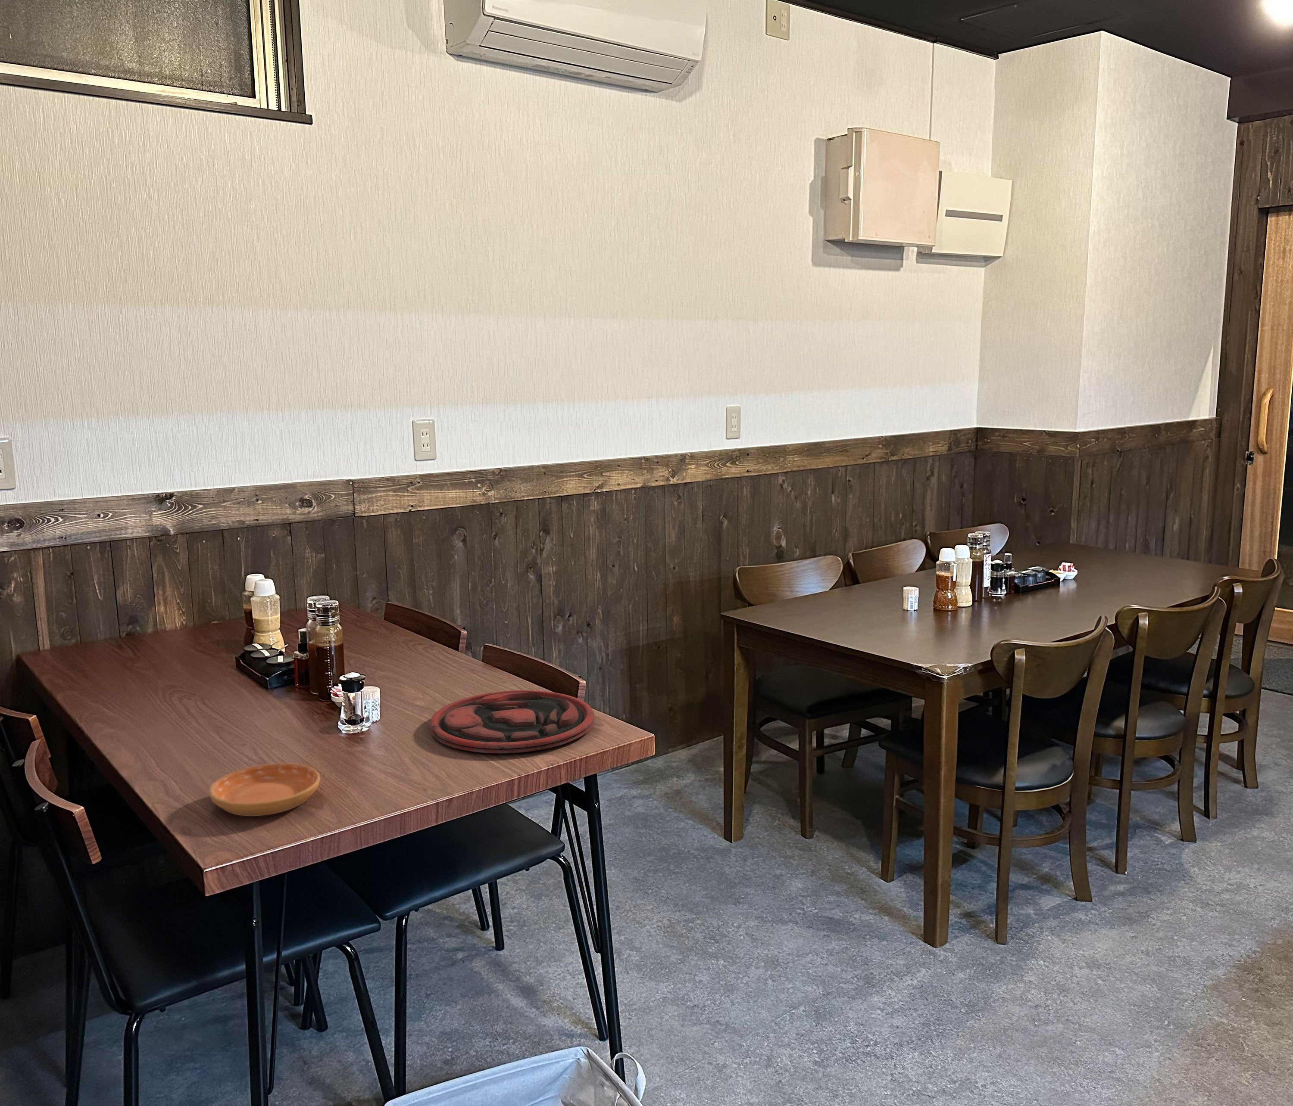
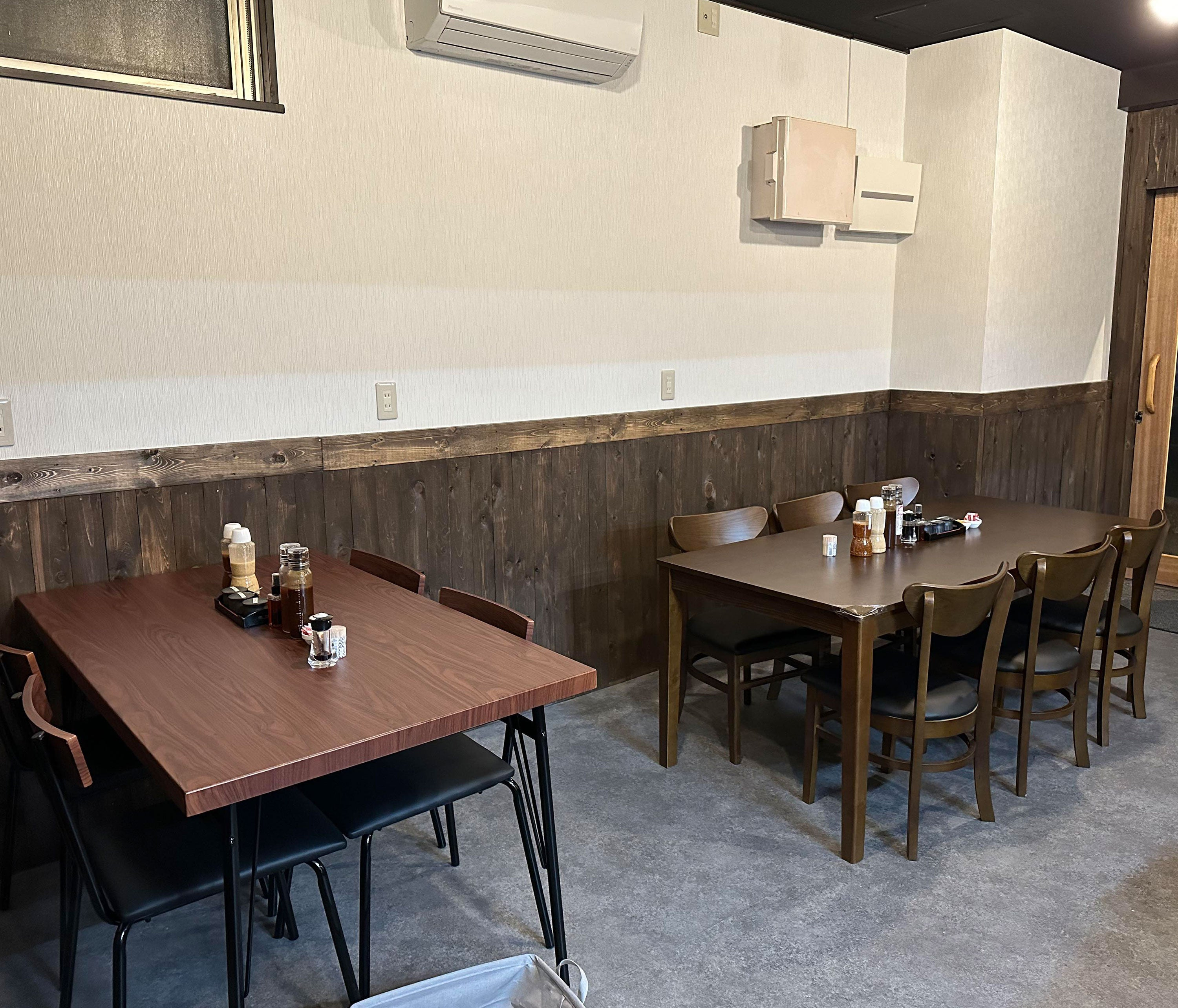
- plate (513, 719)
- saucer (266, 791)
